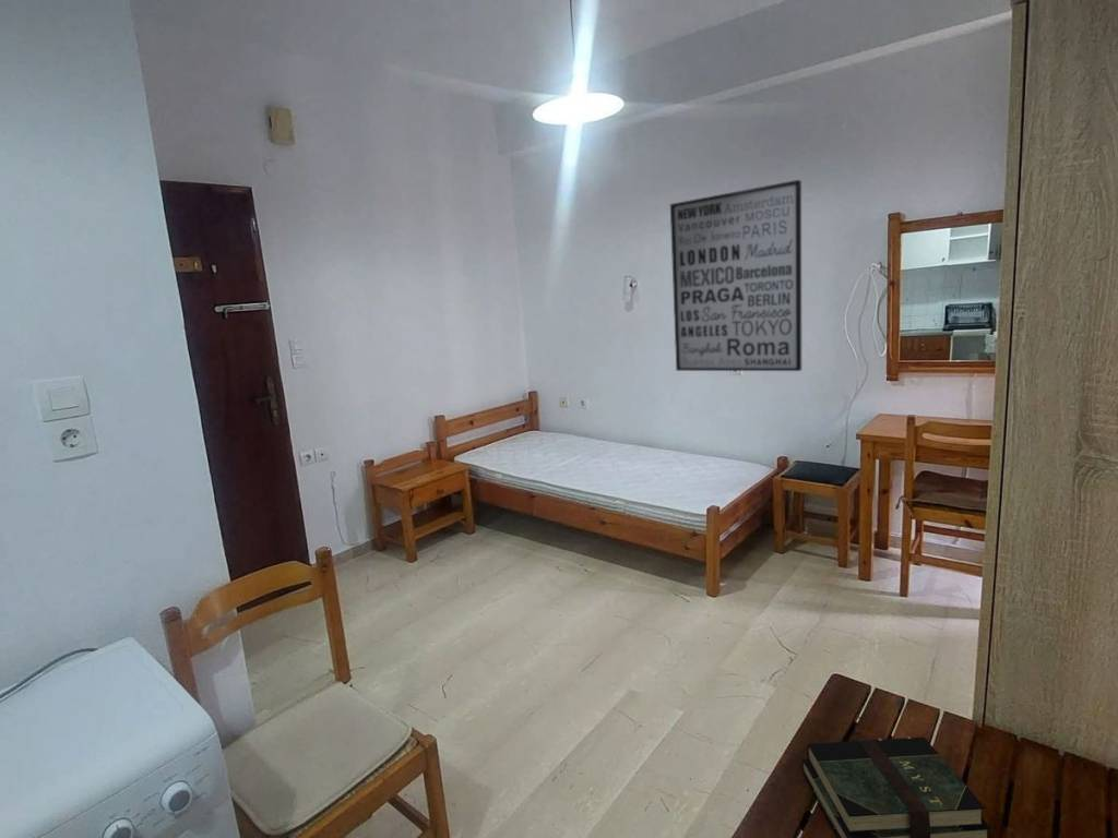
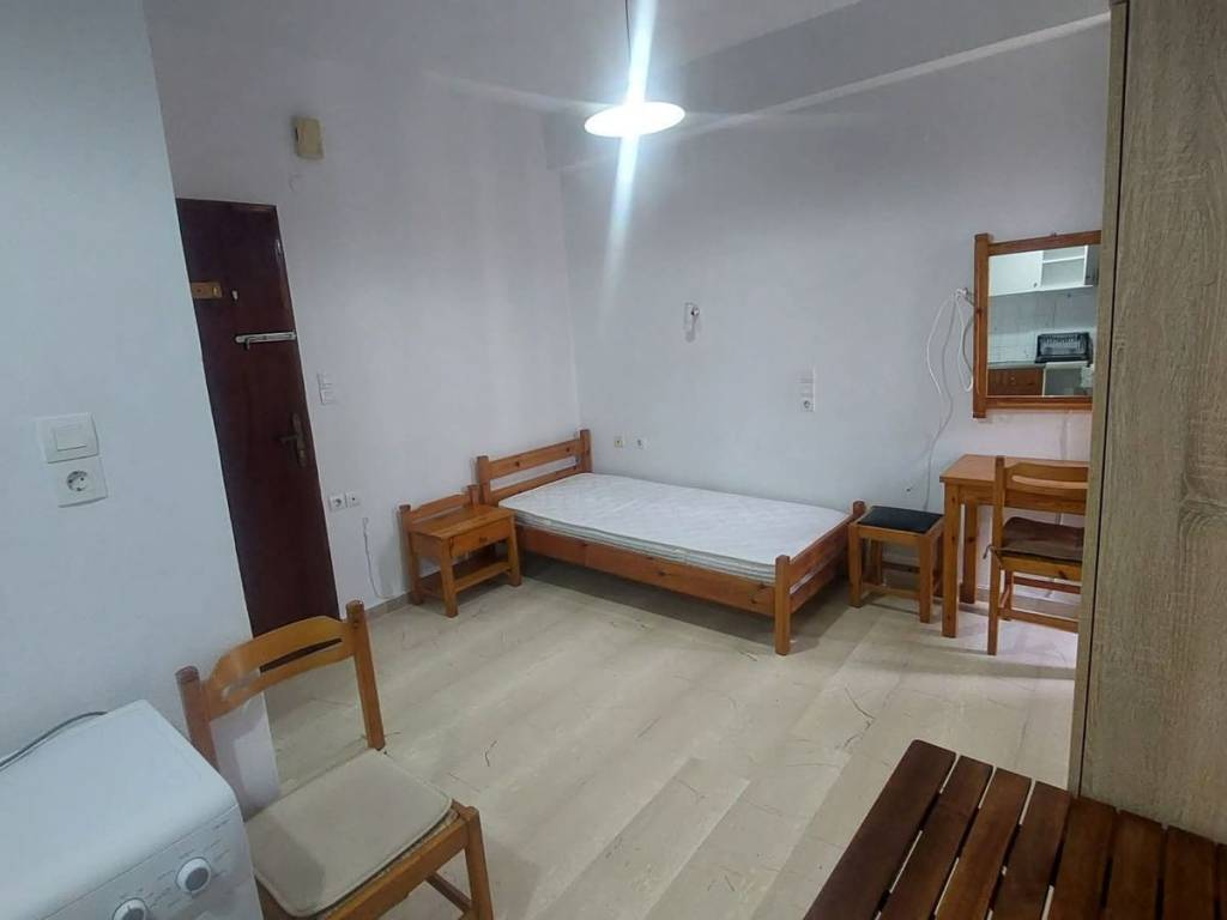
- wall art (733, 284)
- book (888, 788)
